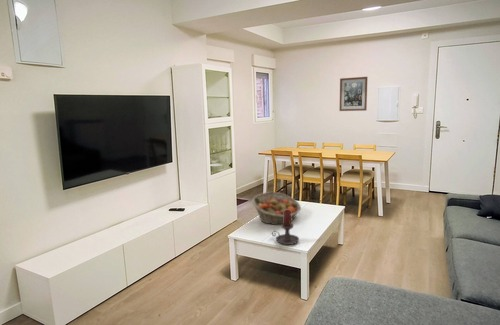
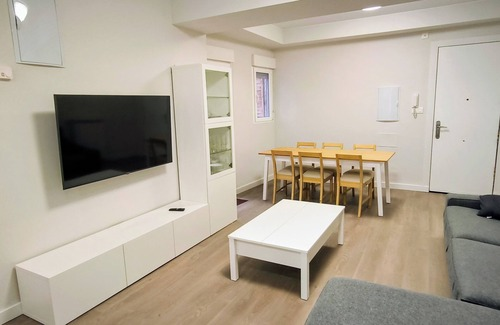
- candle holder (284, 225)
- fruit basket (276, 207)
- wall art (353, 94)
